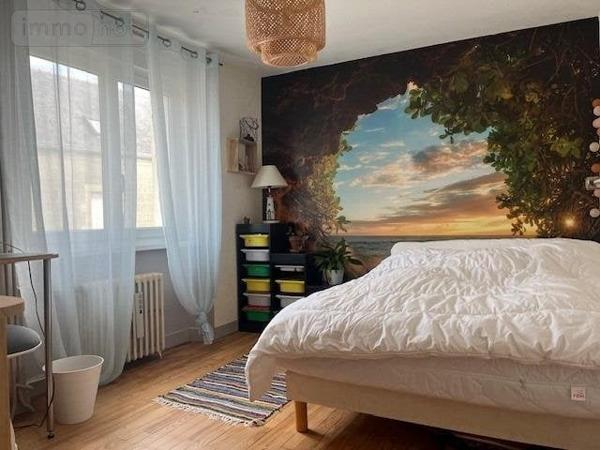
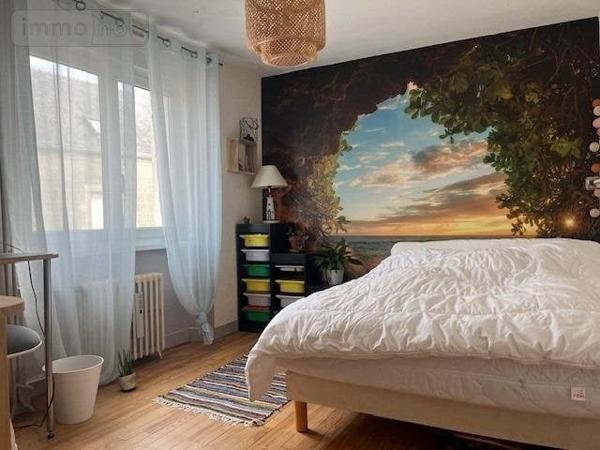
+ potted plant (125, 367)
